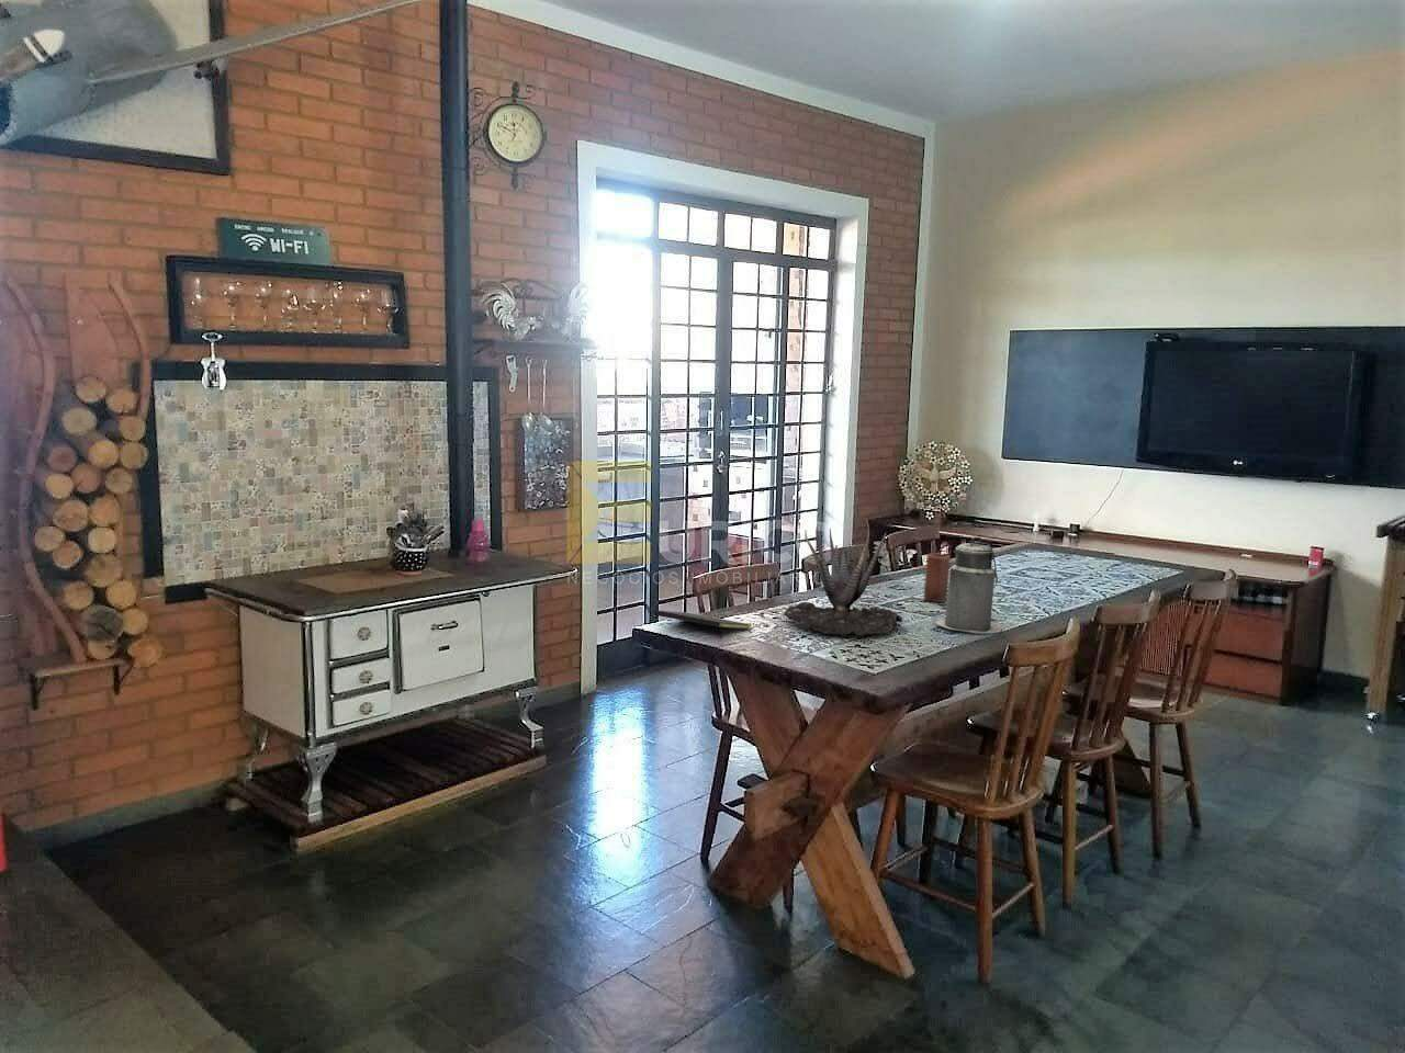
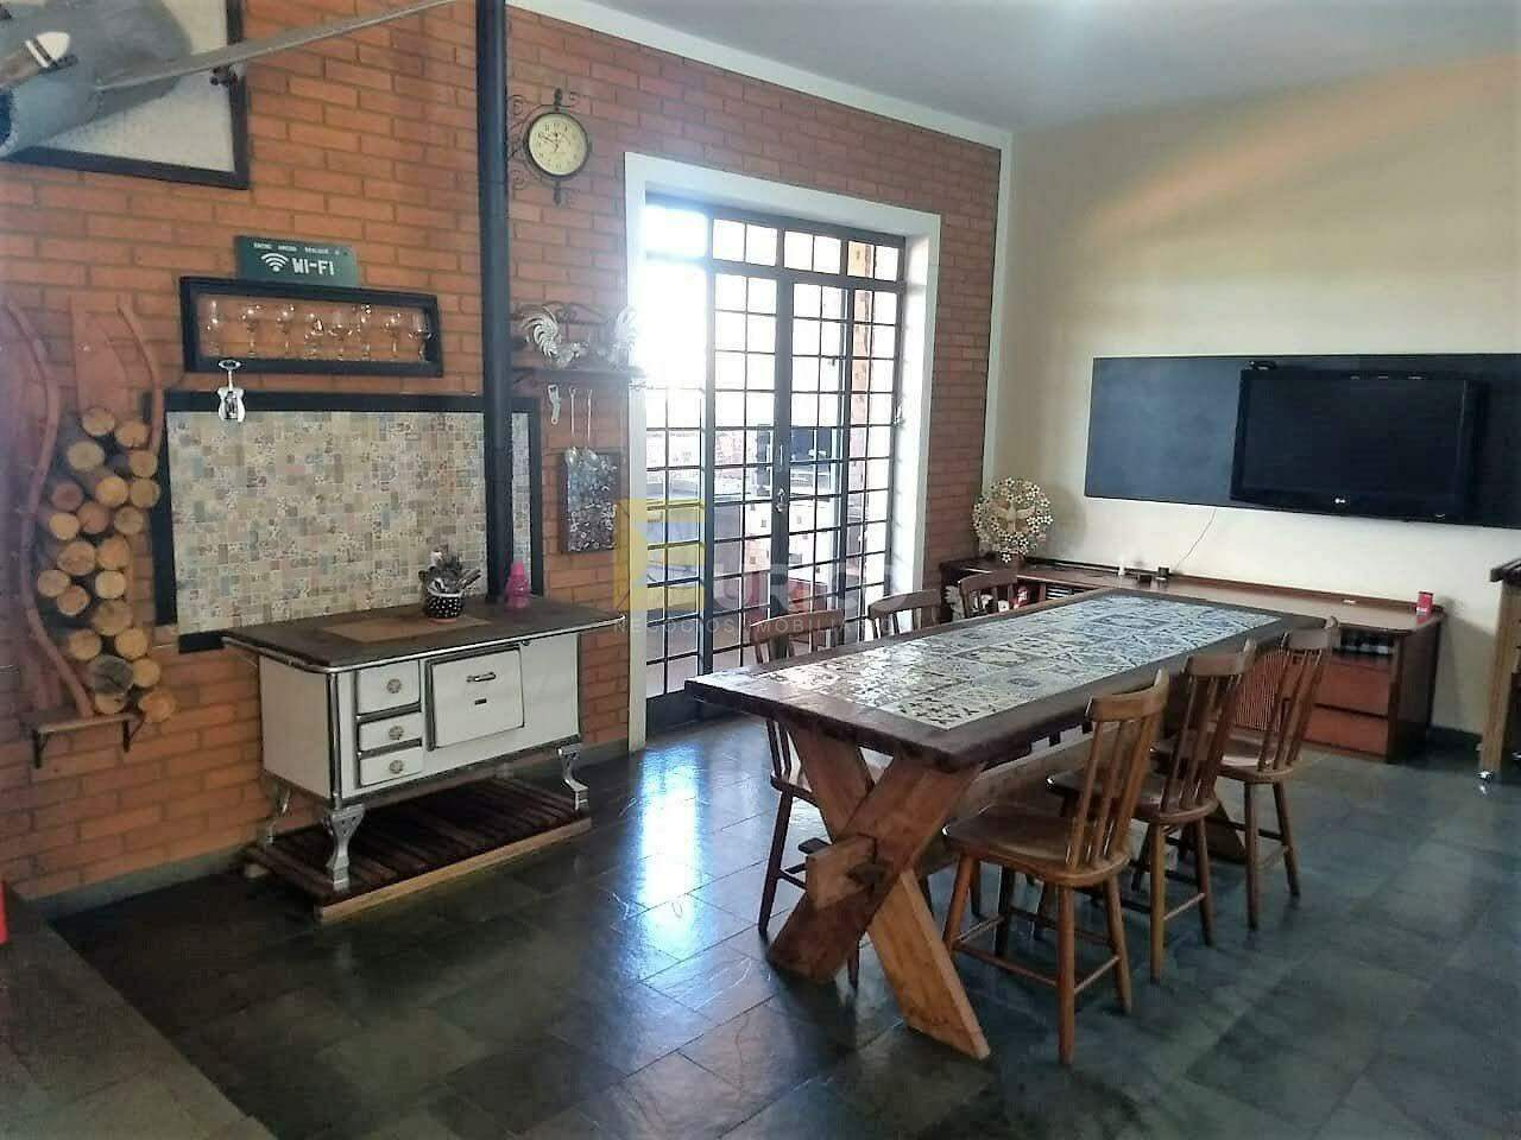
- canister (971, 582)
- candle (936, 577)
- plant (844, 571)
- notepad (702, 619)
